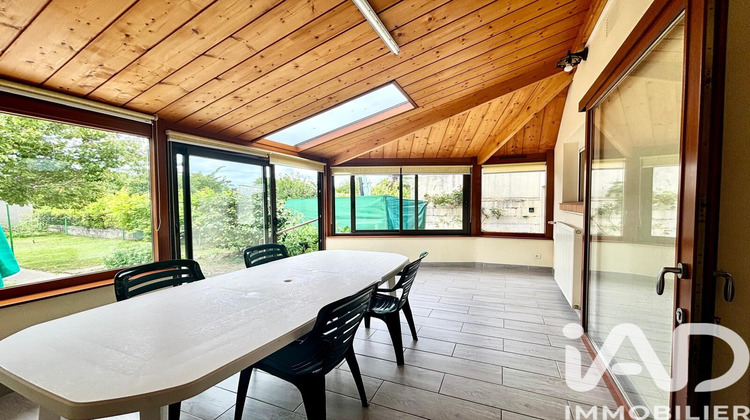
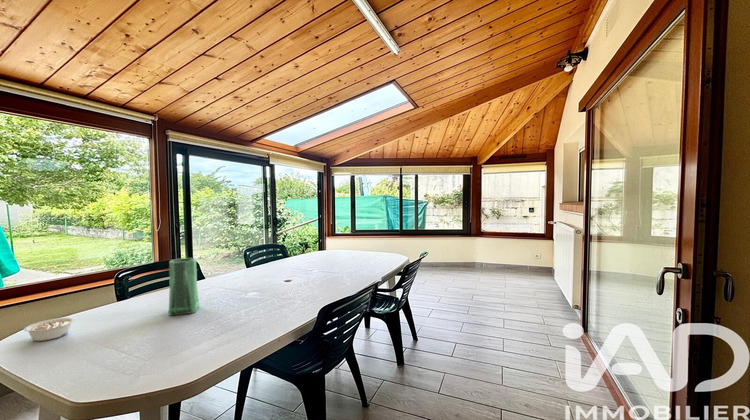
+ vase (183, 285)
+ legume (52, 328)
